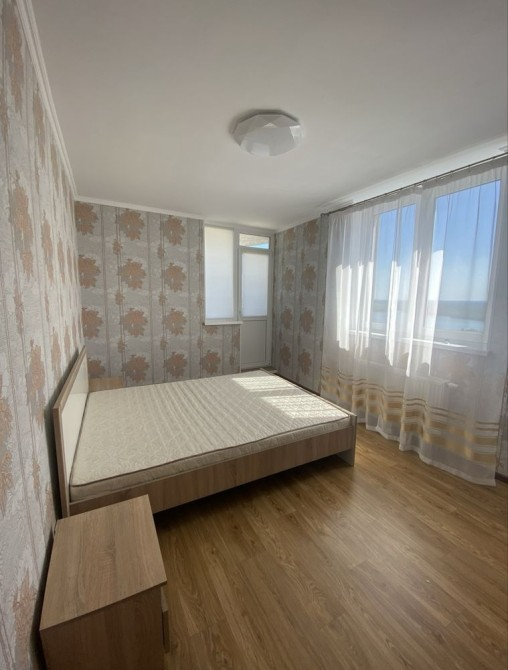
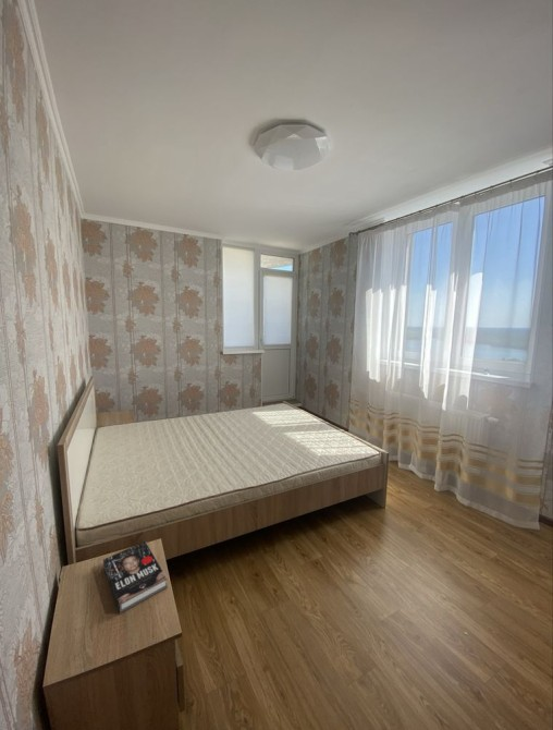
+ book (134, 572)
